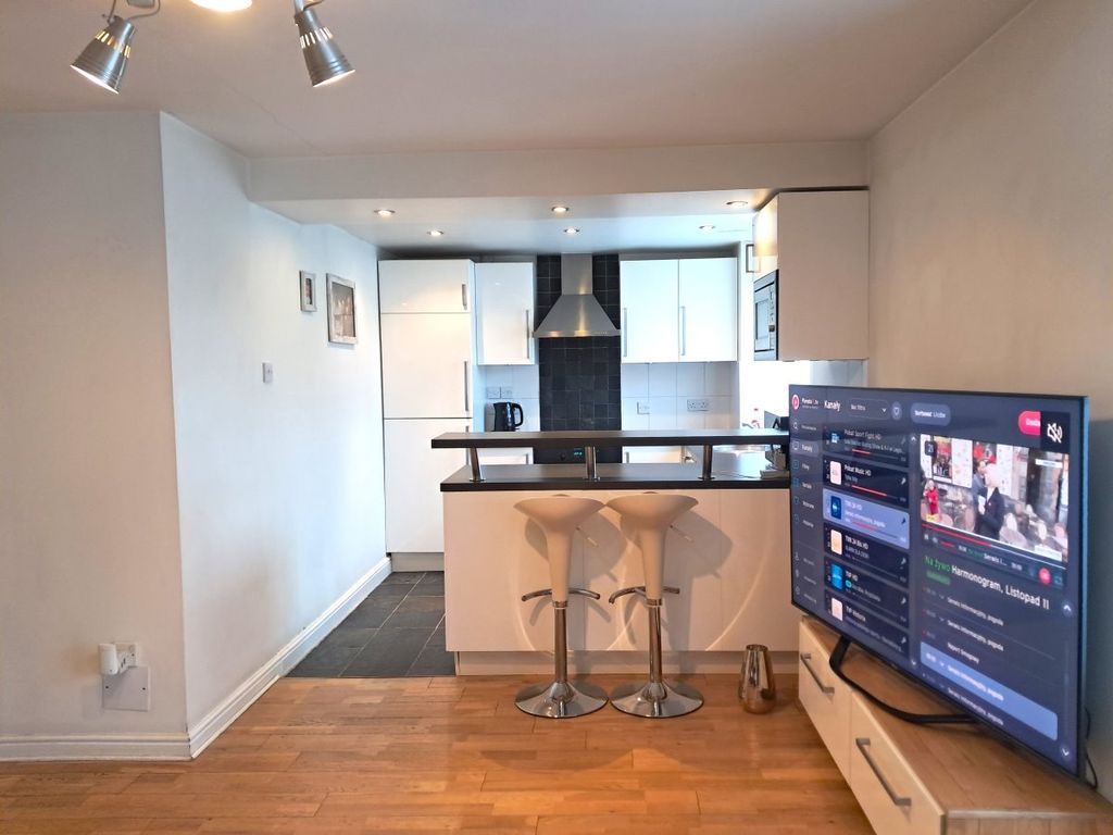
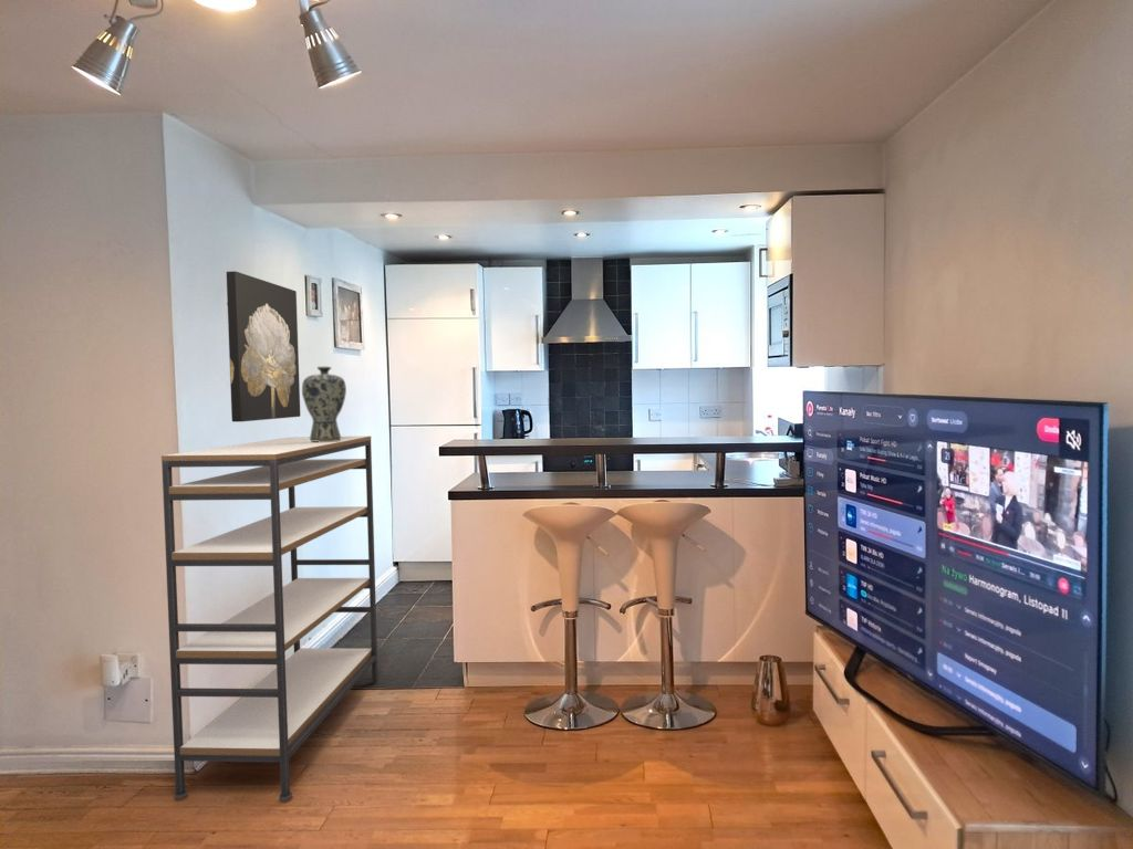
+ shelving unit (288, 589)
+ wall art (266, 350)
+ vase (324, 403)
